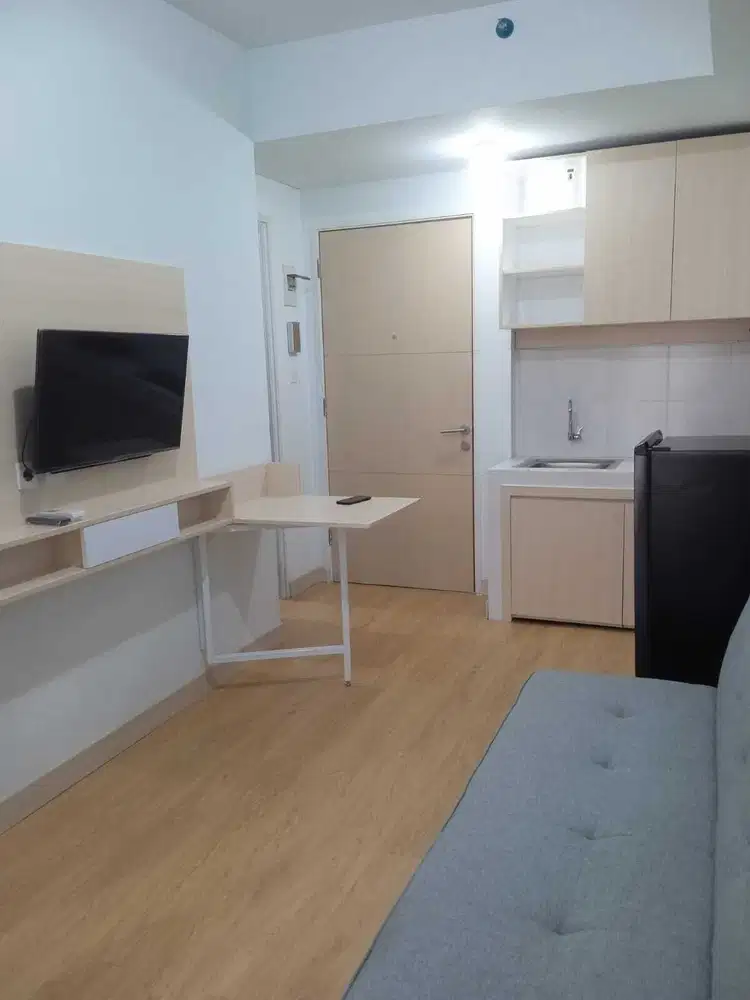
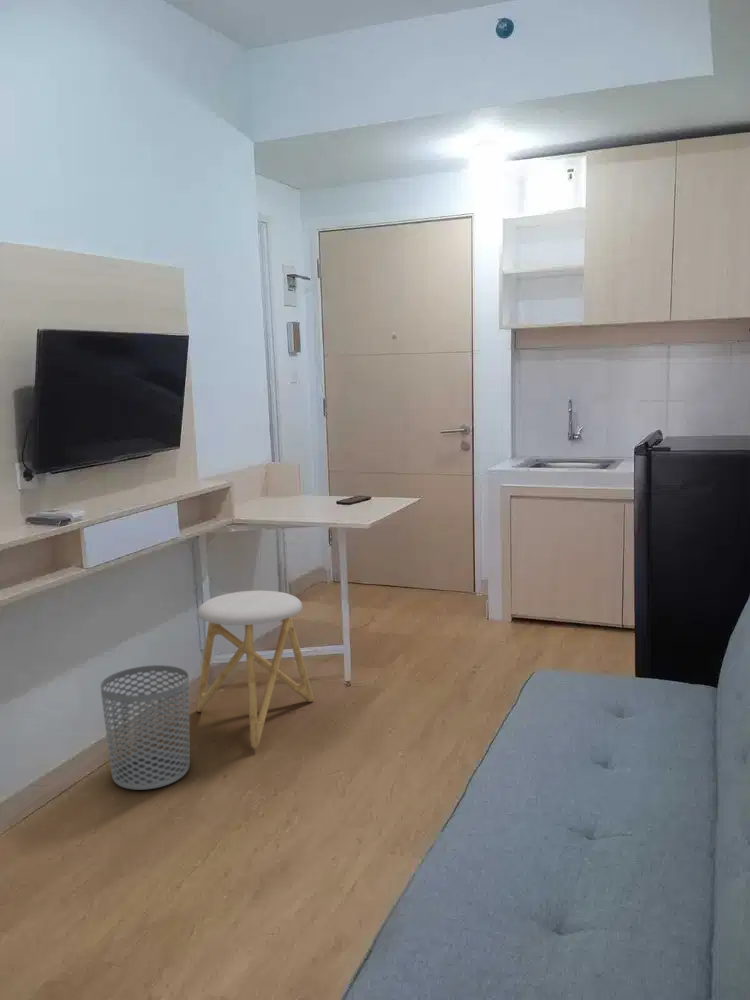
+ stool (246, 659)
+ waste bin (148, 726)
